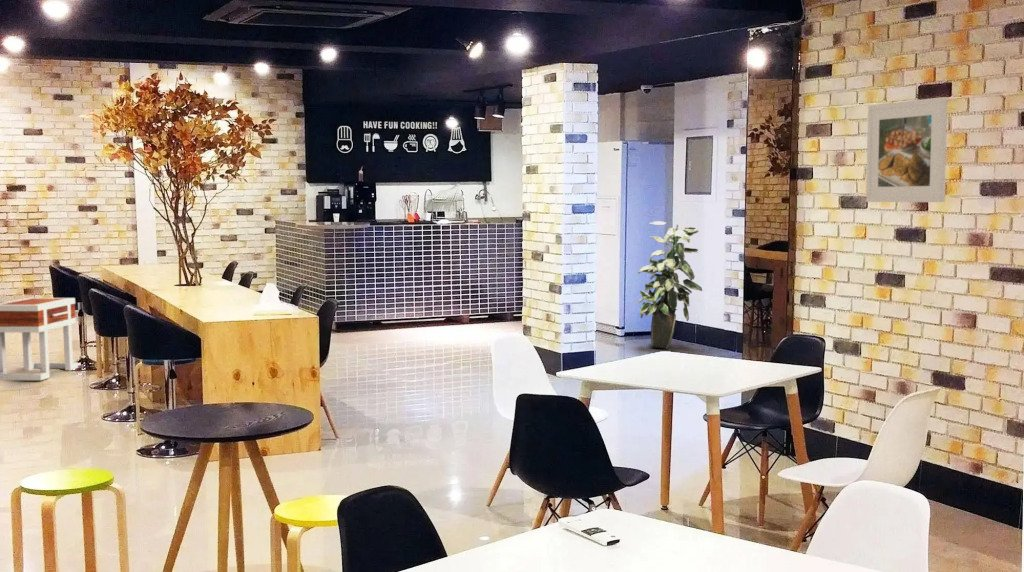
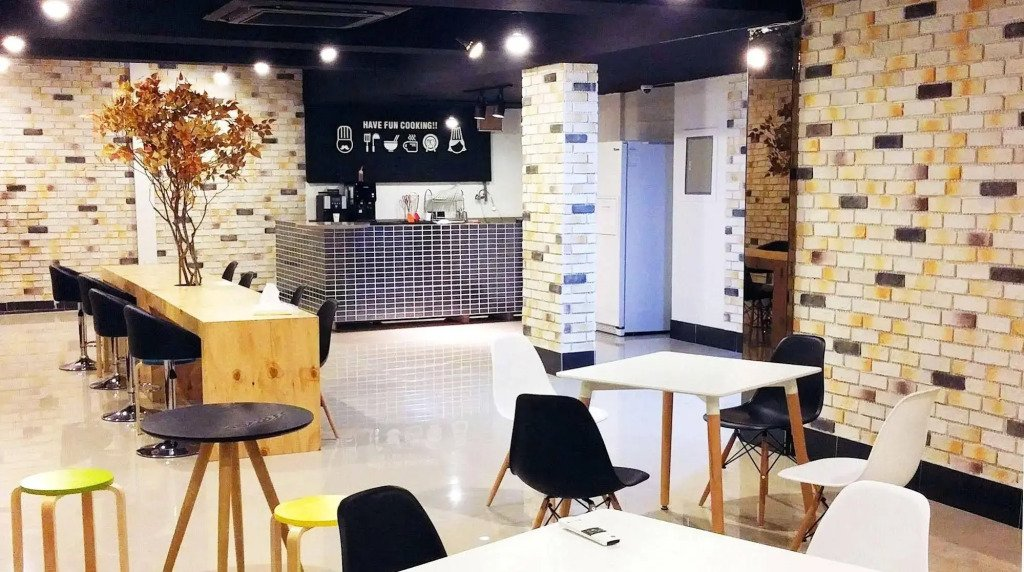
- indoor plant (666, 284)
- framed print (904, 152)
- side table (39, 337)
